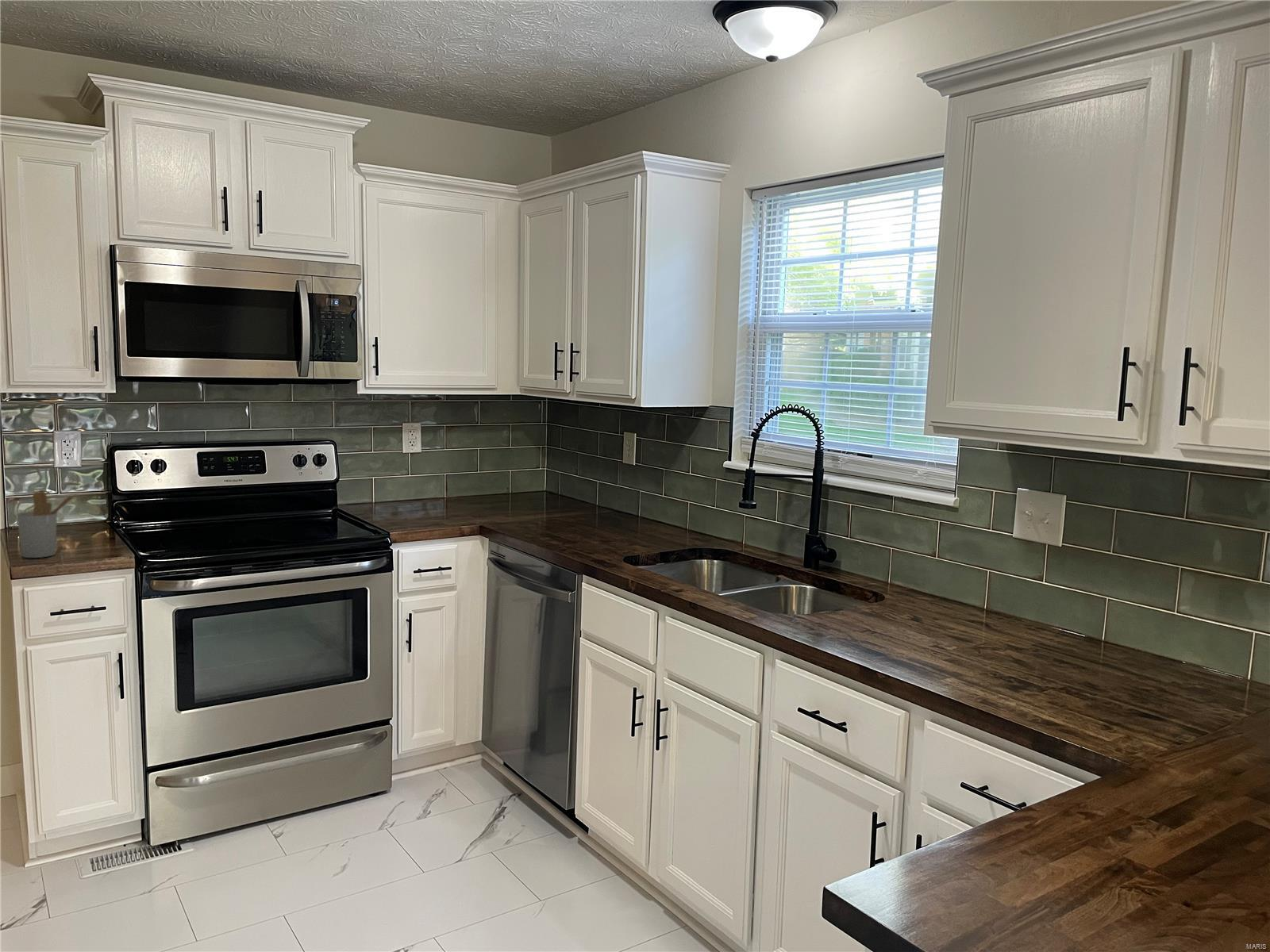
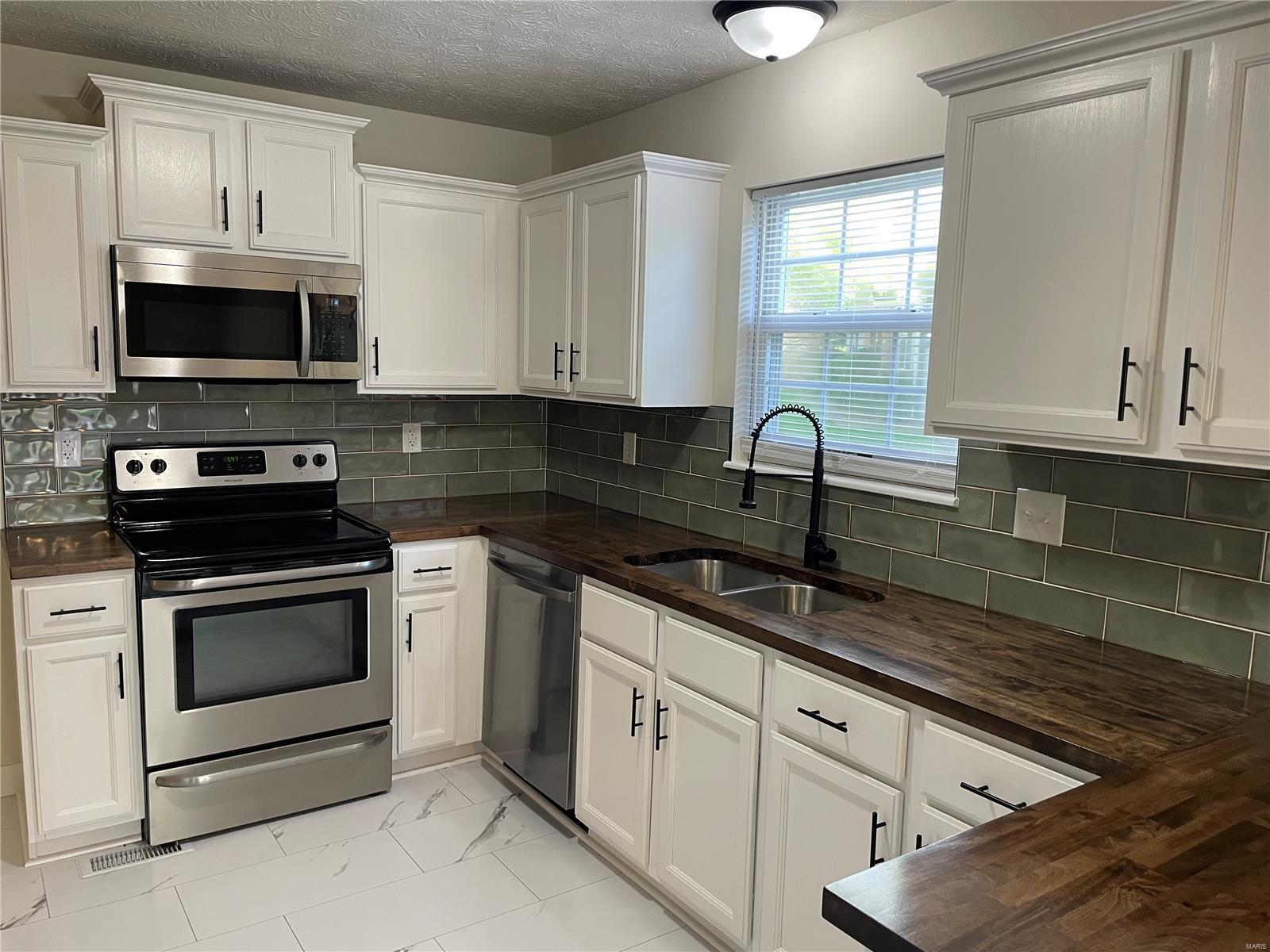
- utensil holder (48, 524)
